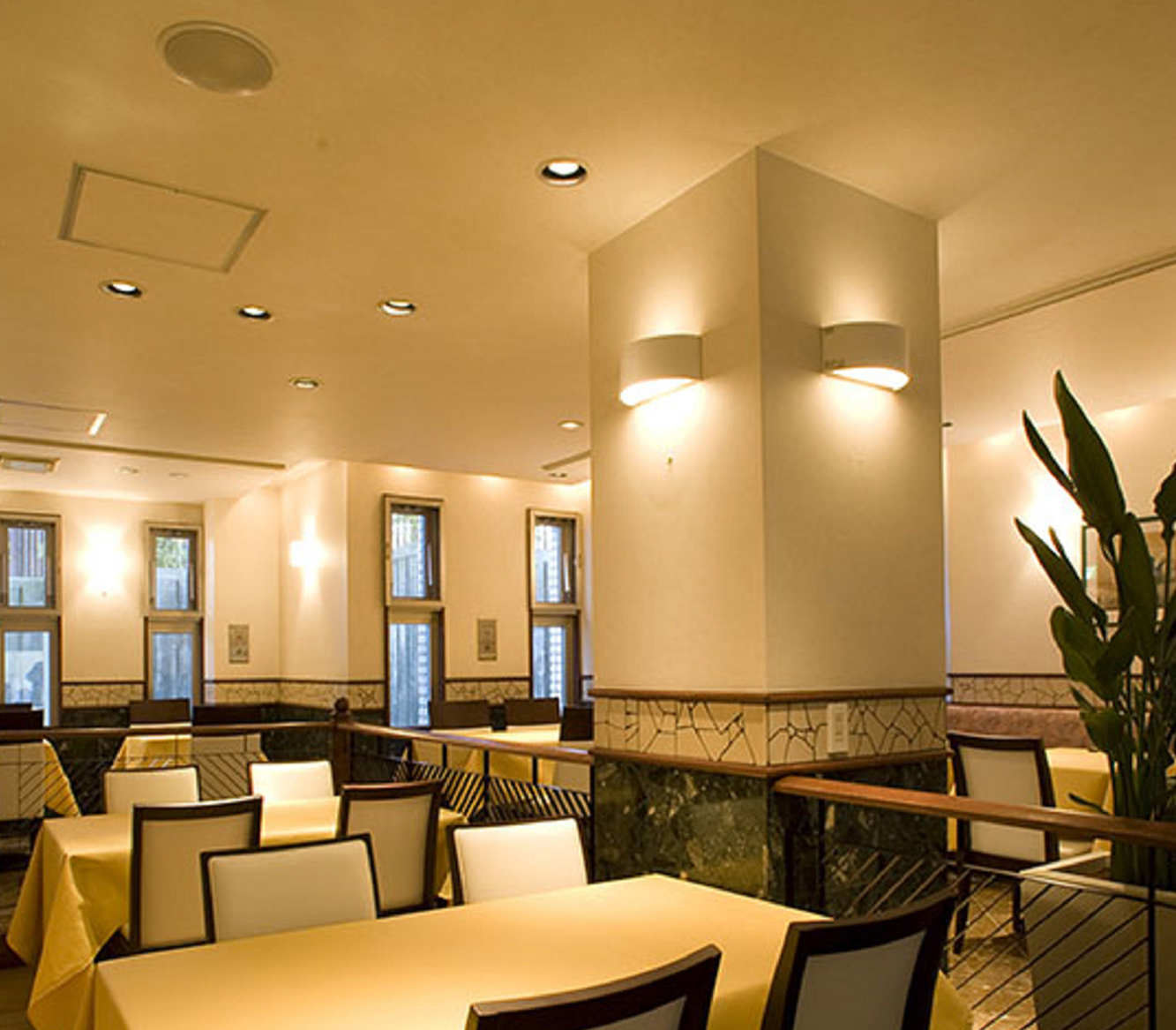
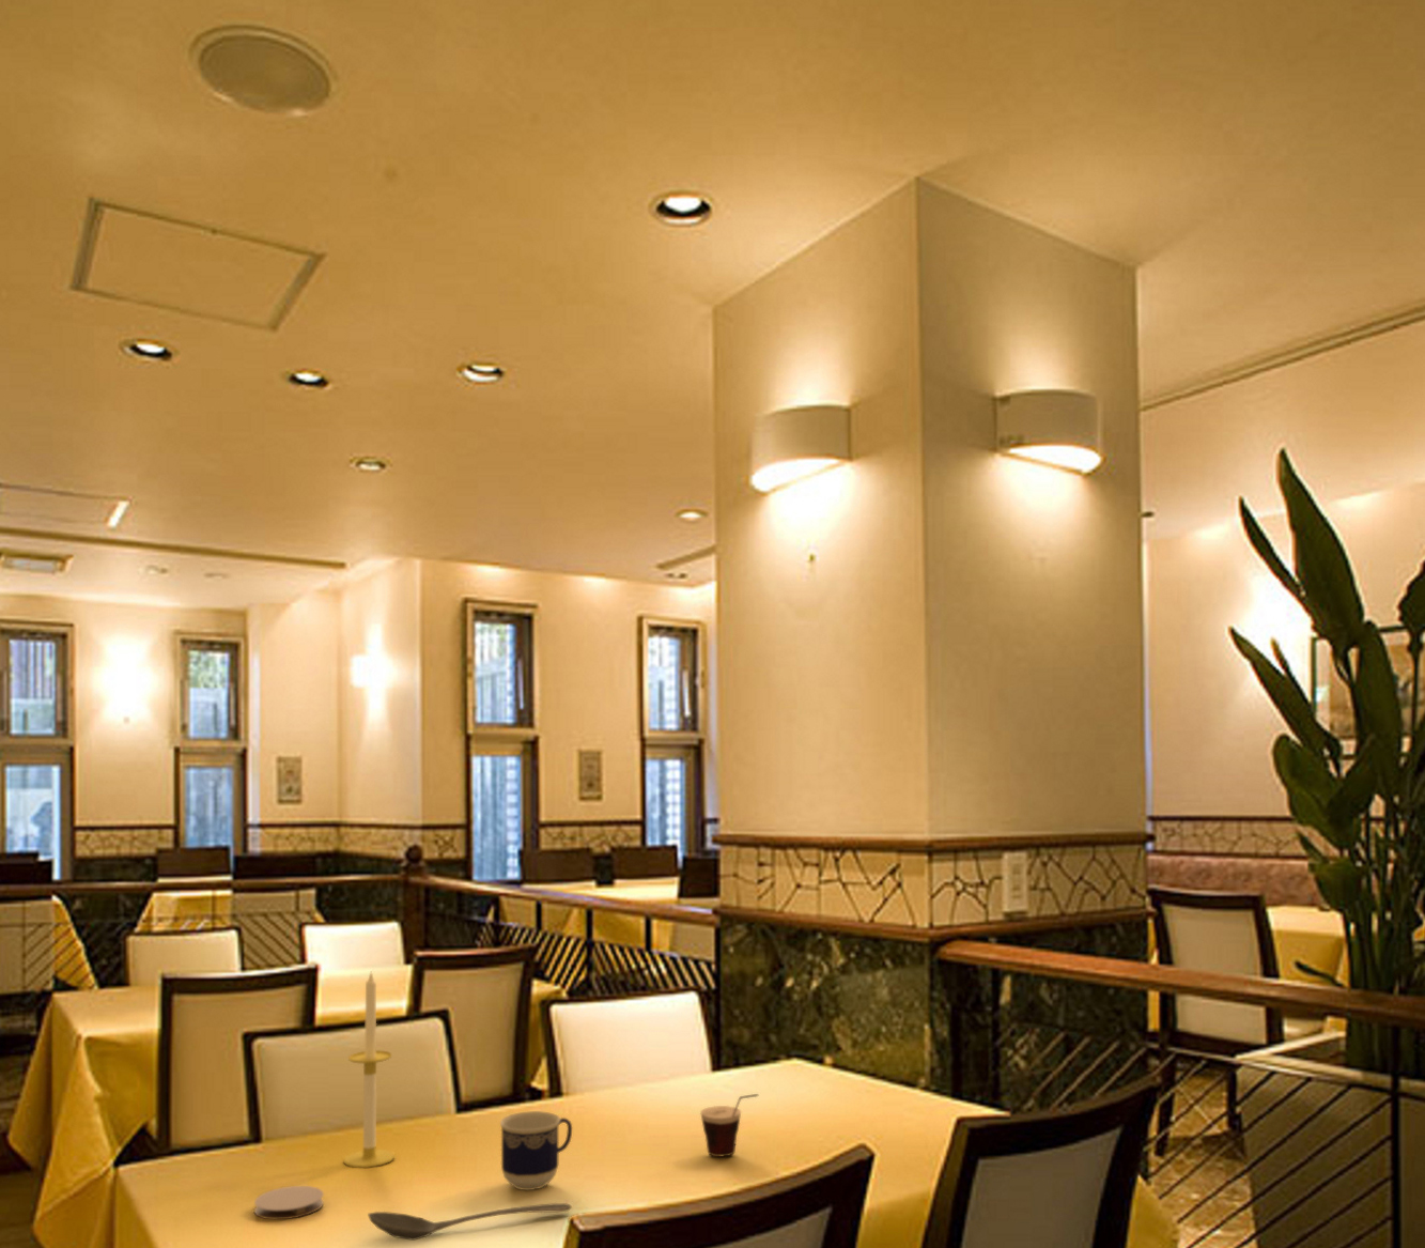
+ cup (732, 1121)
+ stirrer (473, 1215)
+ coaster (288, 1202)
+ cup (538, 1150)
+ candle (370, 1064)
